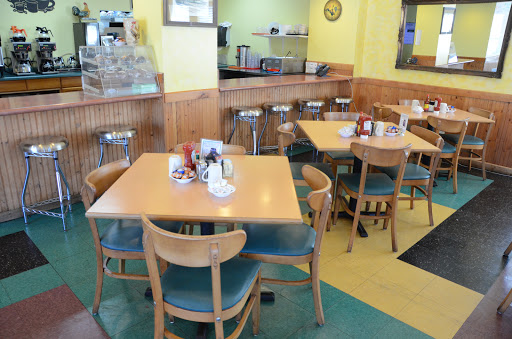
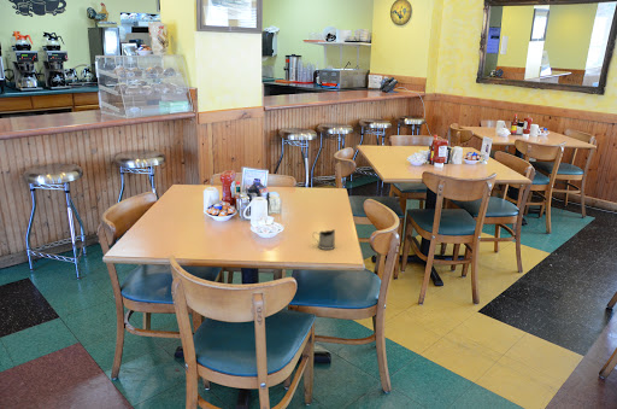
+ tea glass holder (323, 238)
